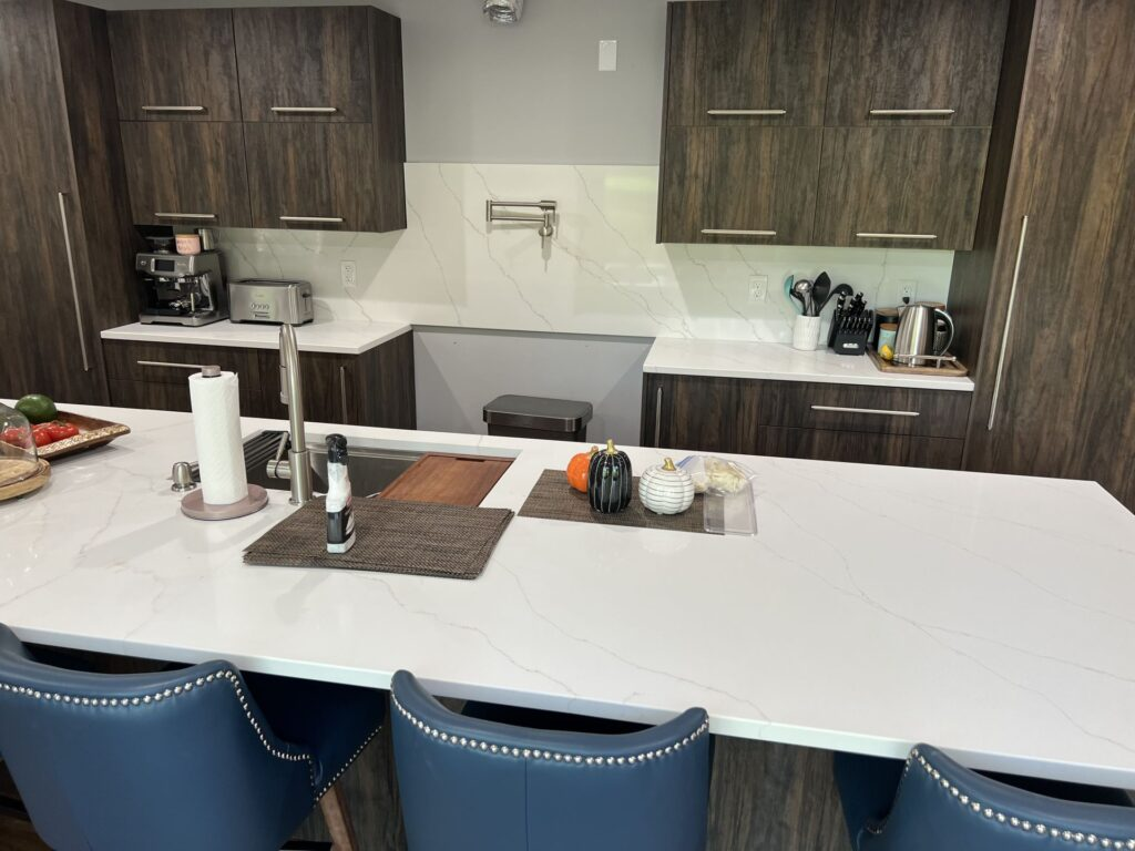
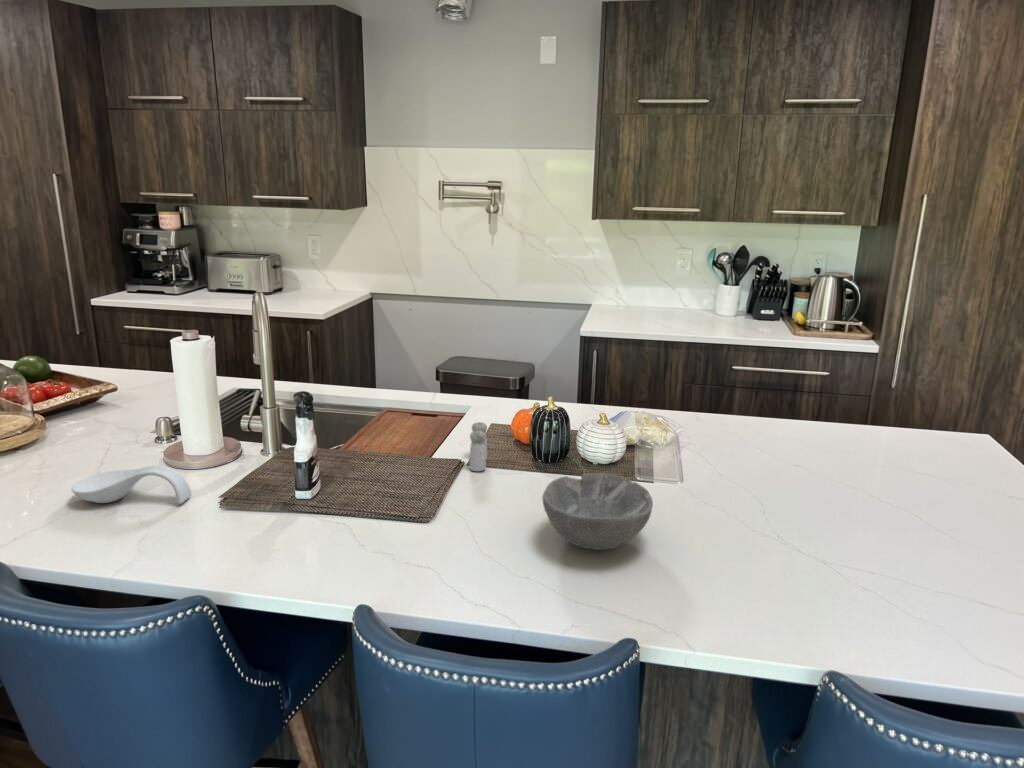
+ bowl (596, 517)
+ spoon rest (131, 482)
+ salt and pepper shaker (478, 445)
